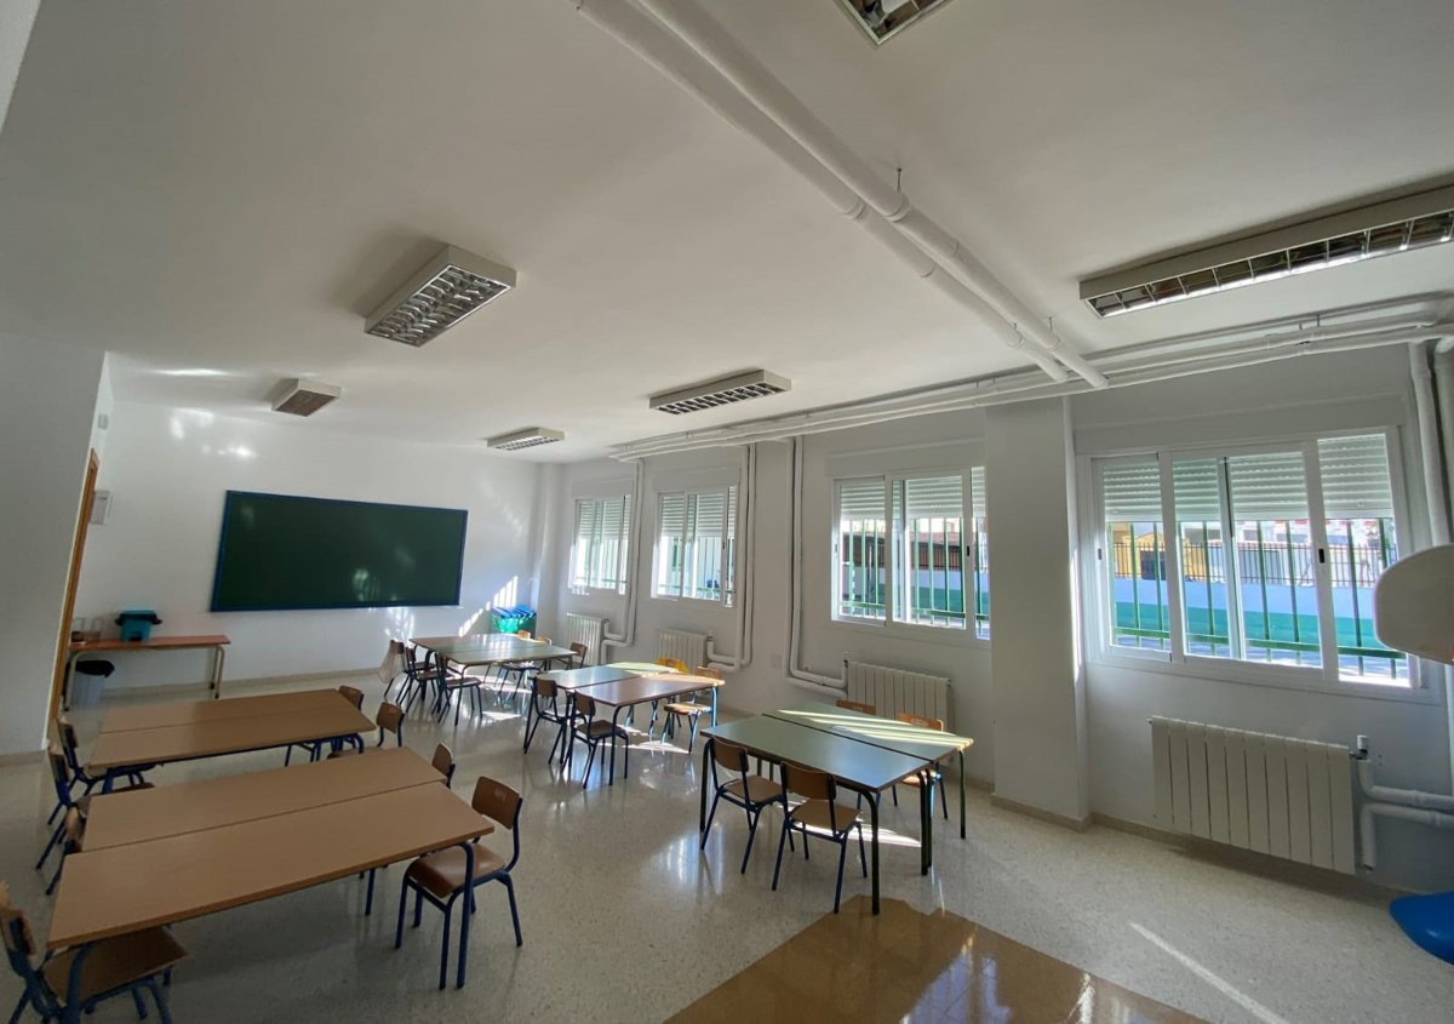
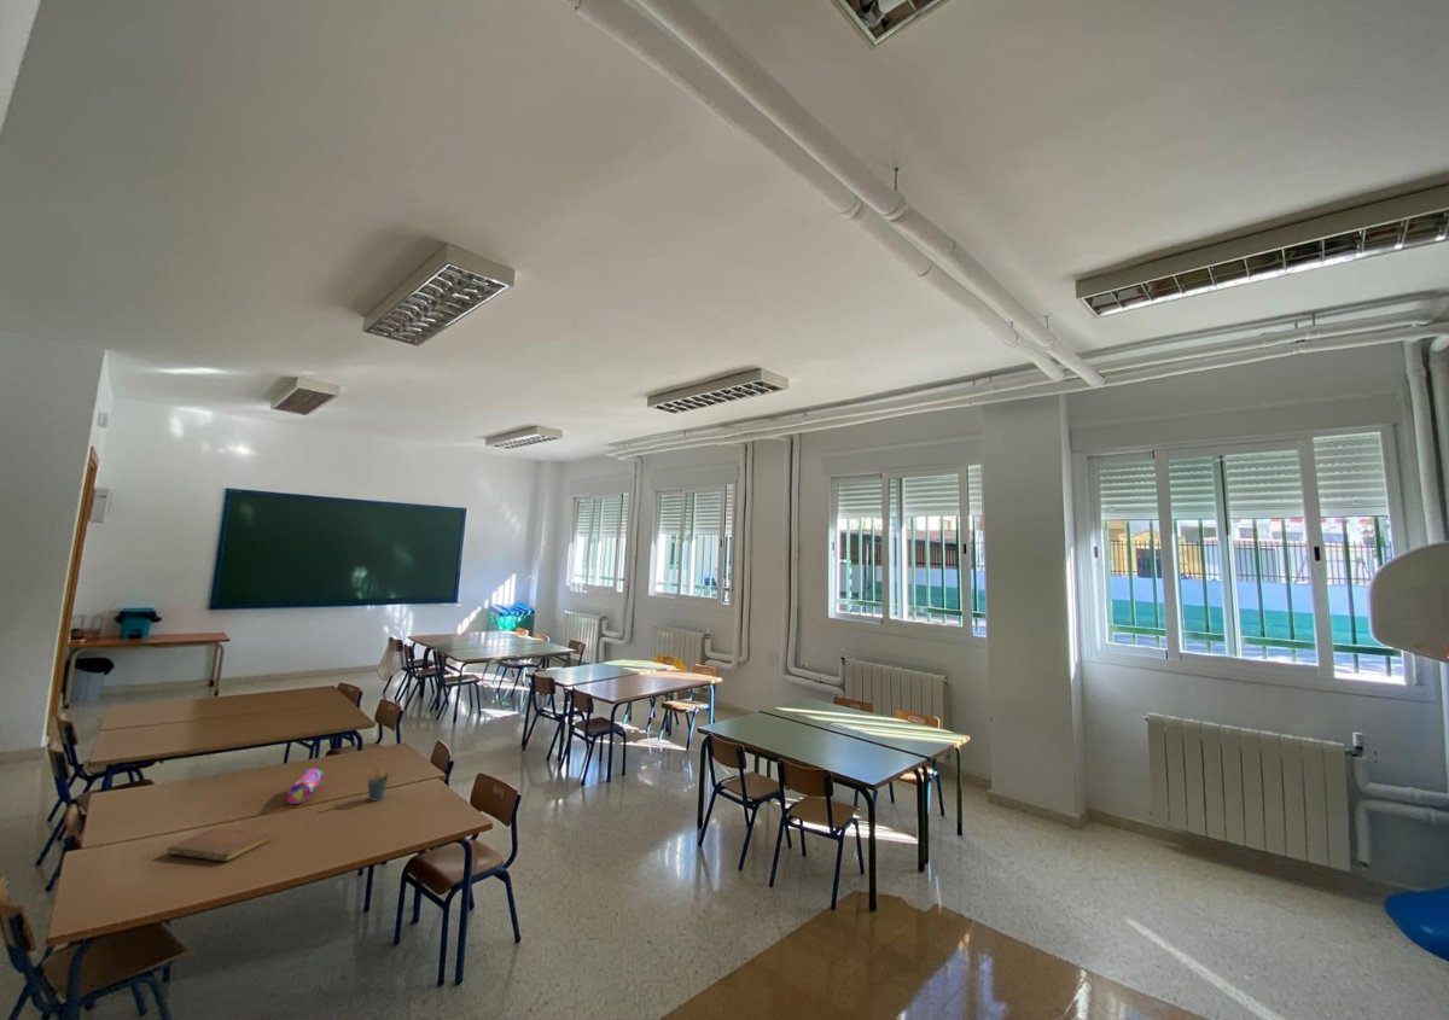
+ pen holder (377, 783)
+ notebook (220, 843)
+ pencil case (305, 785)
